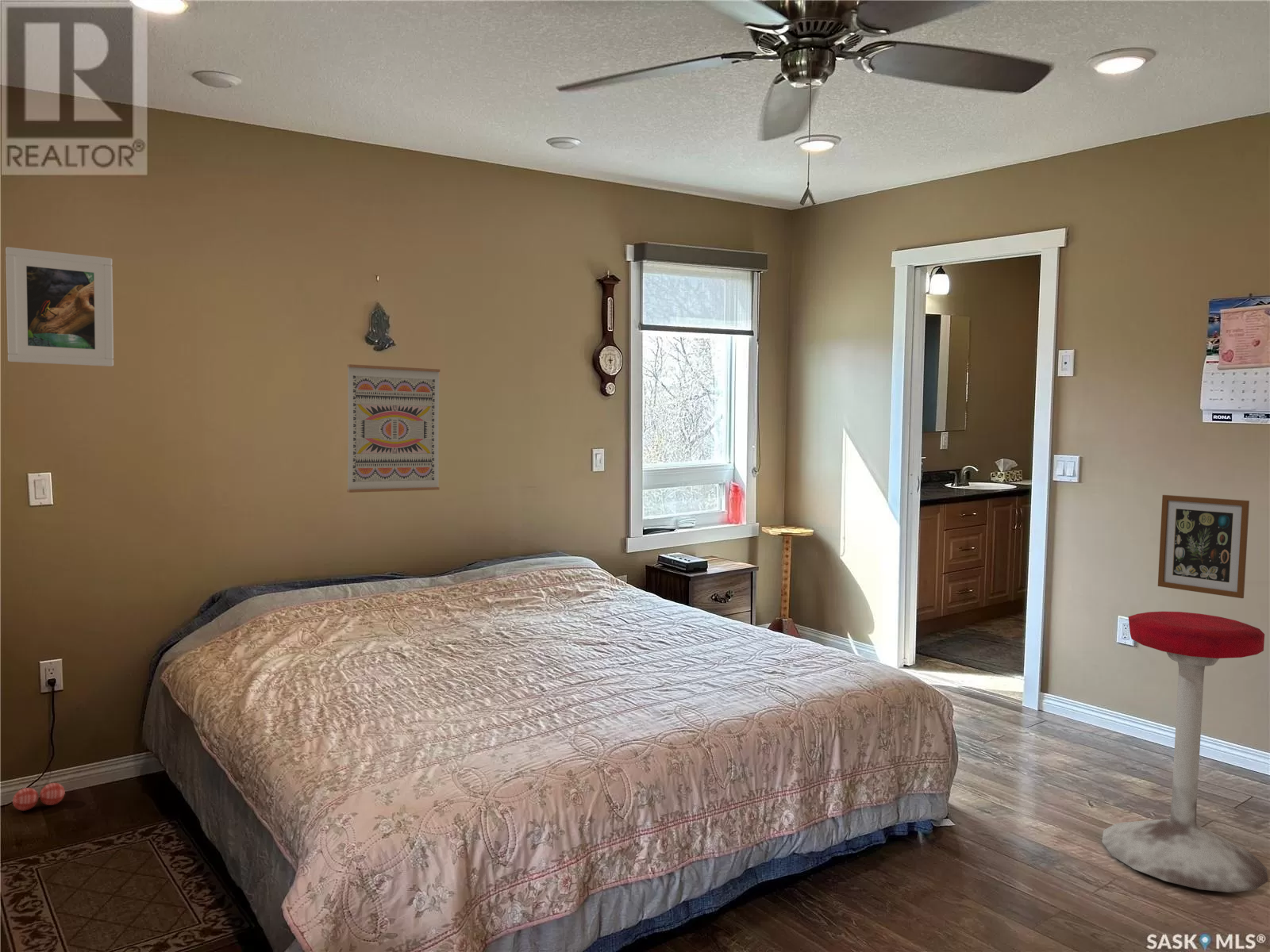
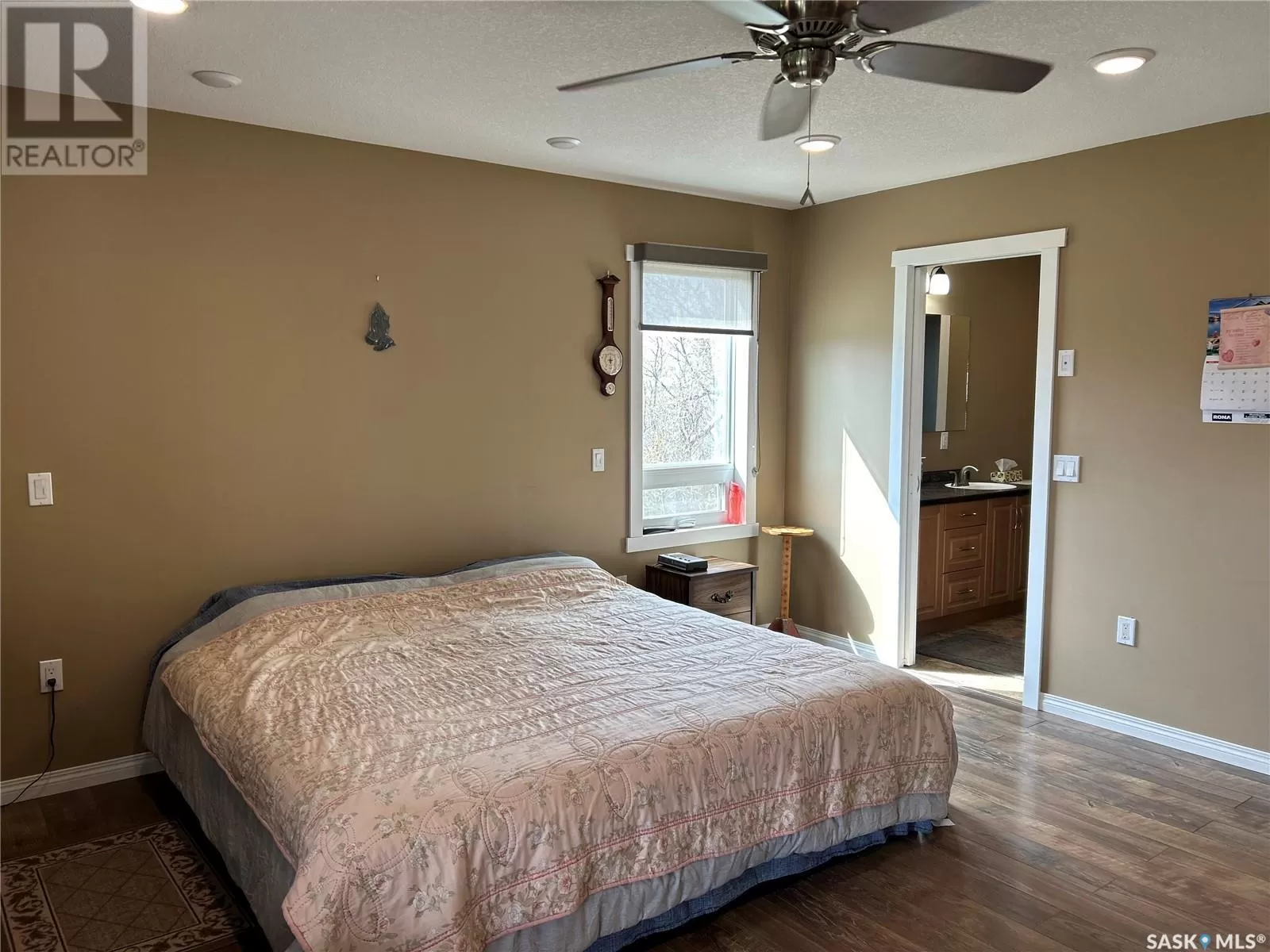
- decorative ball (38, 797)
- stool (1187, 739)
- wall art (1202, 544)
- wall art (394, 429)
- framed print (61, 309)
